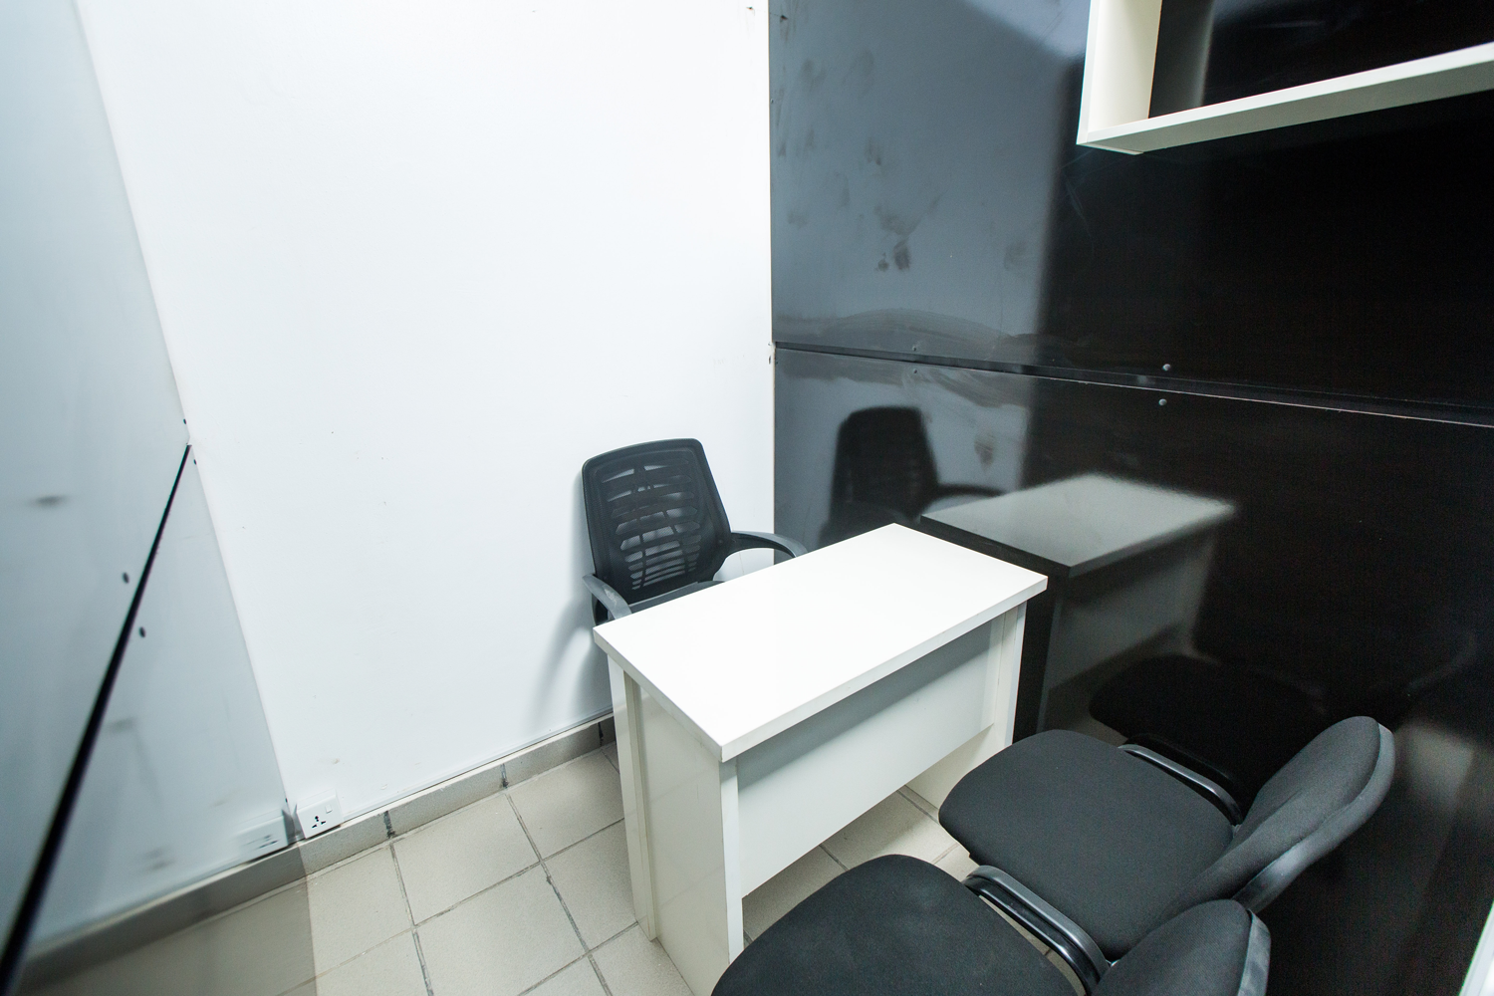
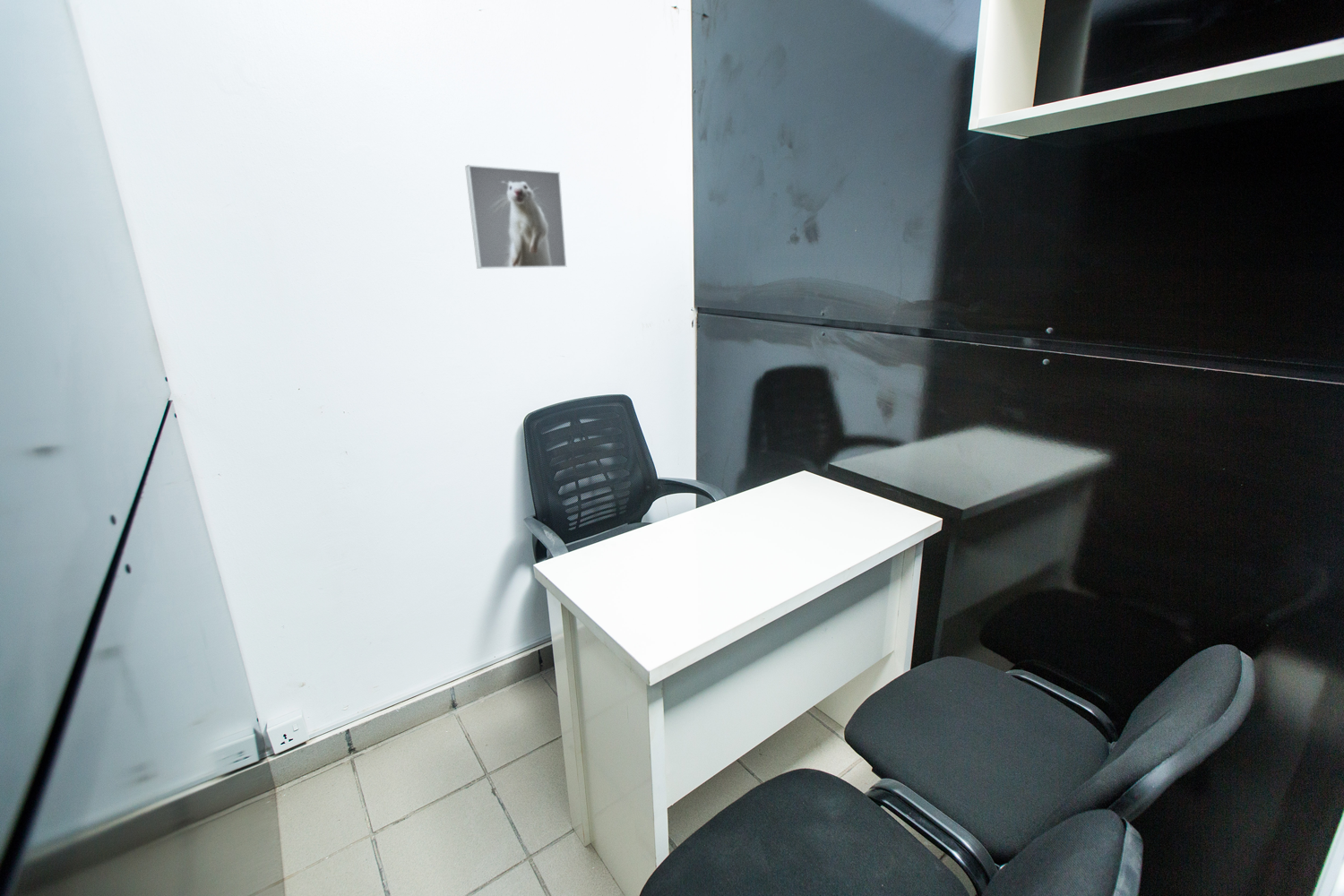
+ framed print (519, 220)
